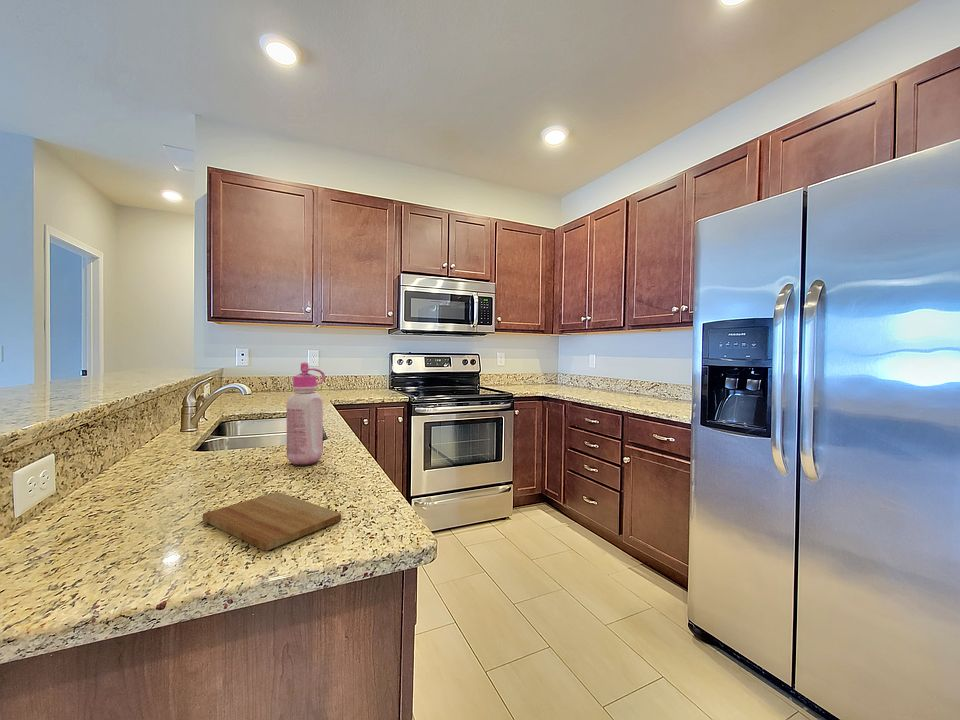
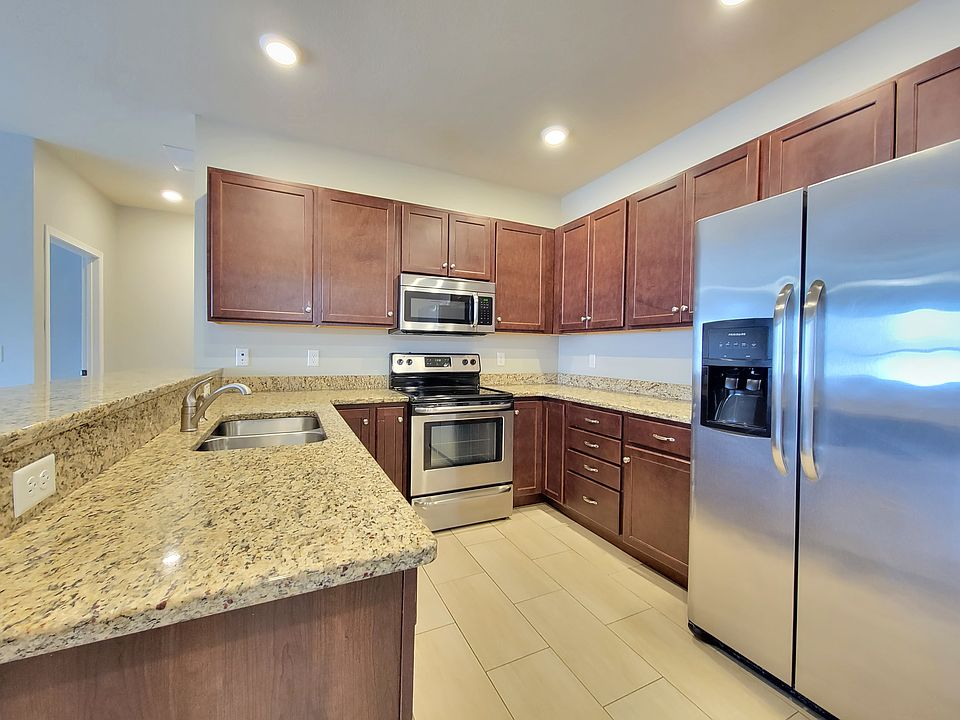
- cutting board (272, 516)
- glue bottle (305, 412)
